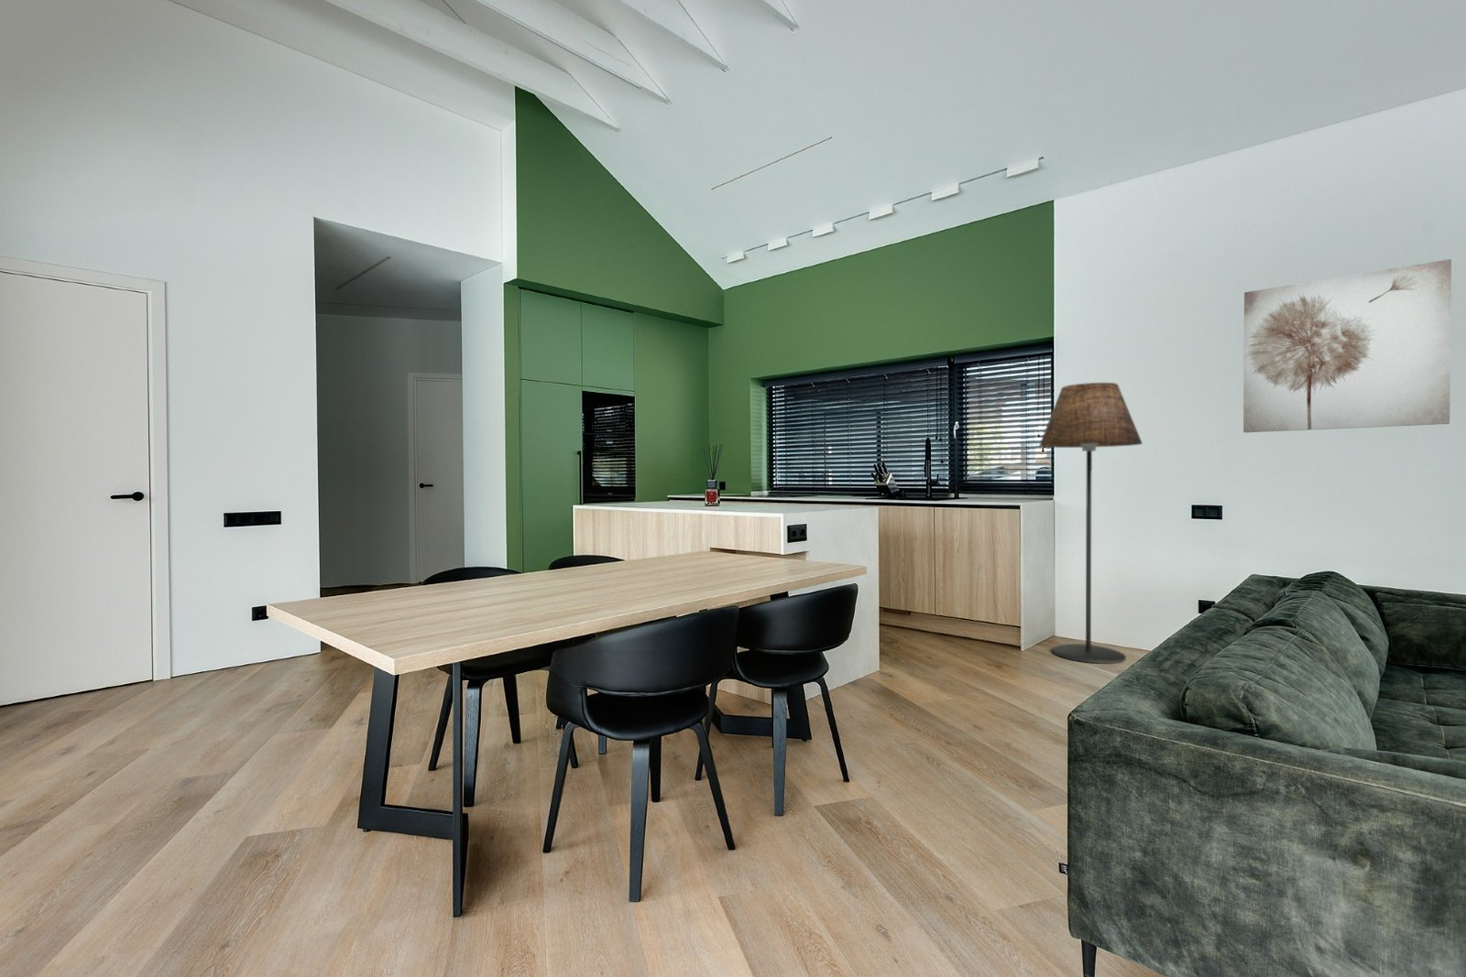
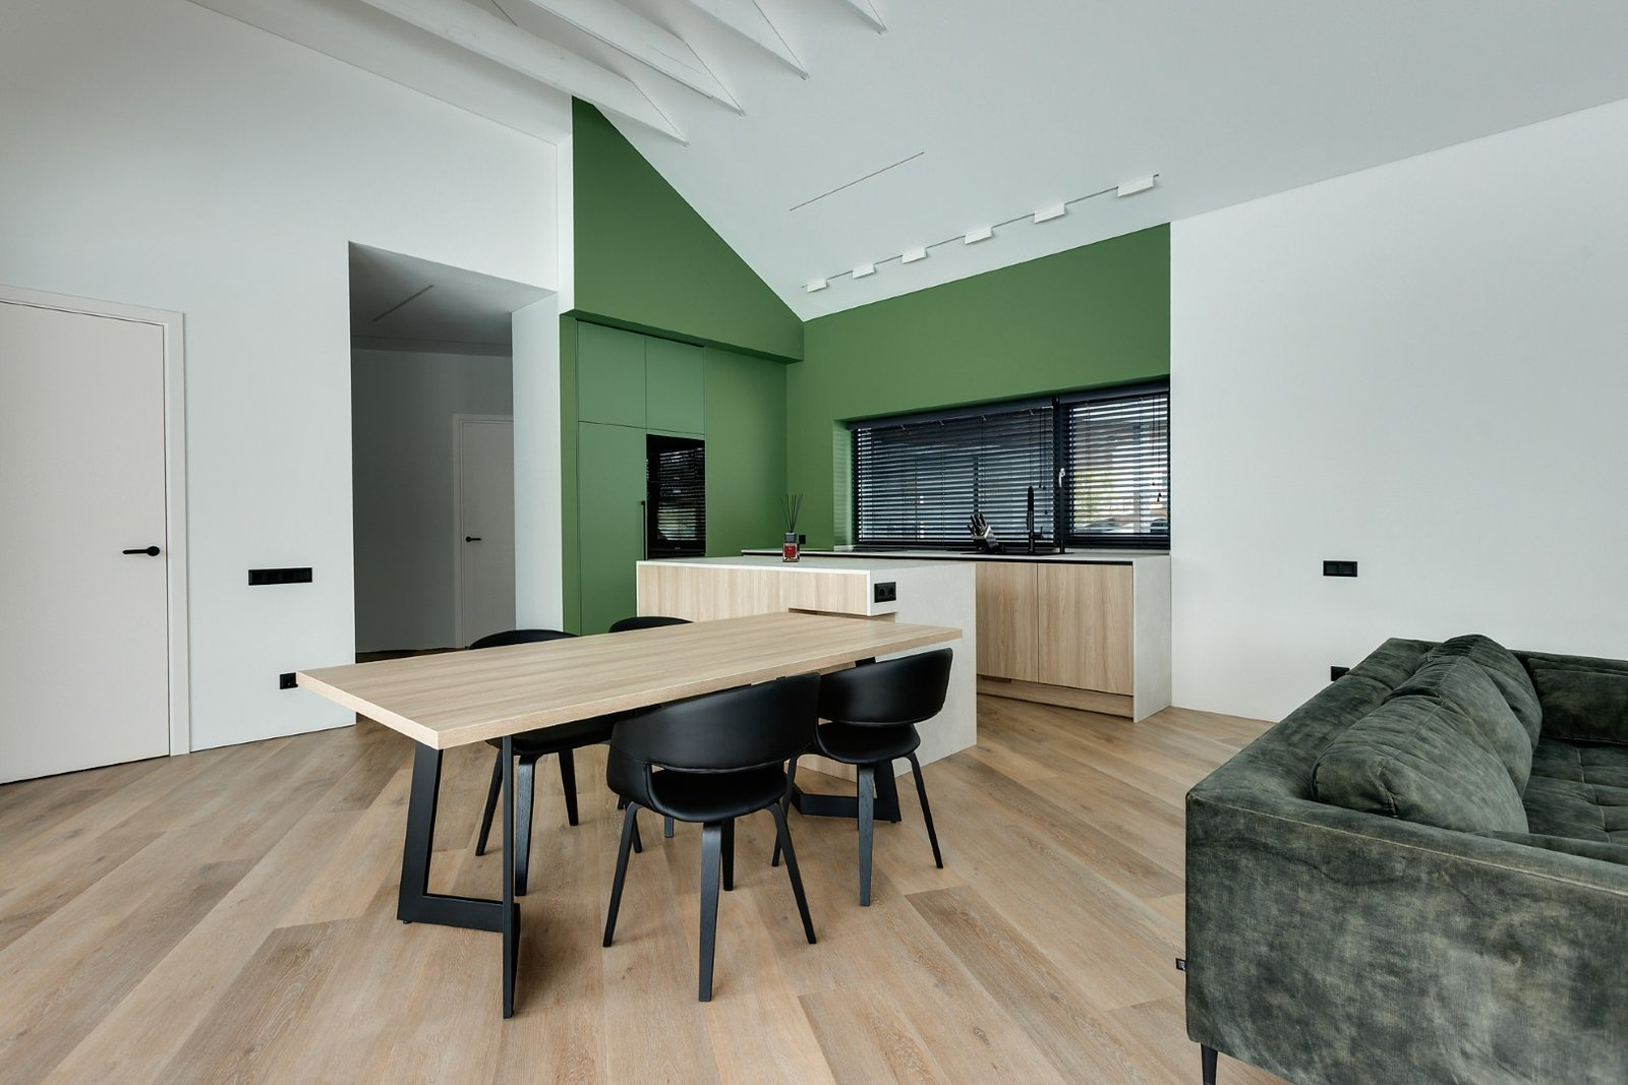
- floor lamp (1089, 520)
- wall art (1338, 352)
